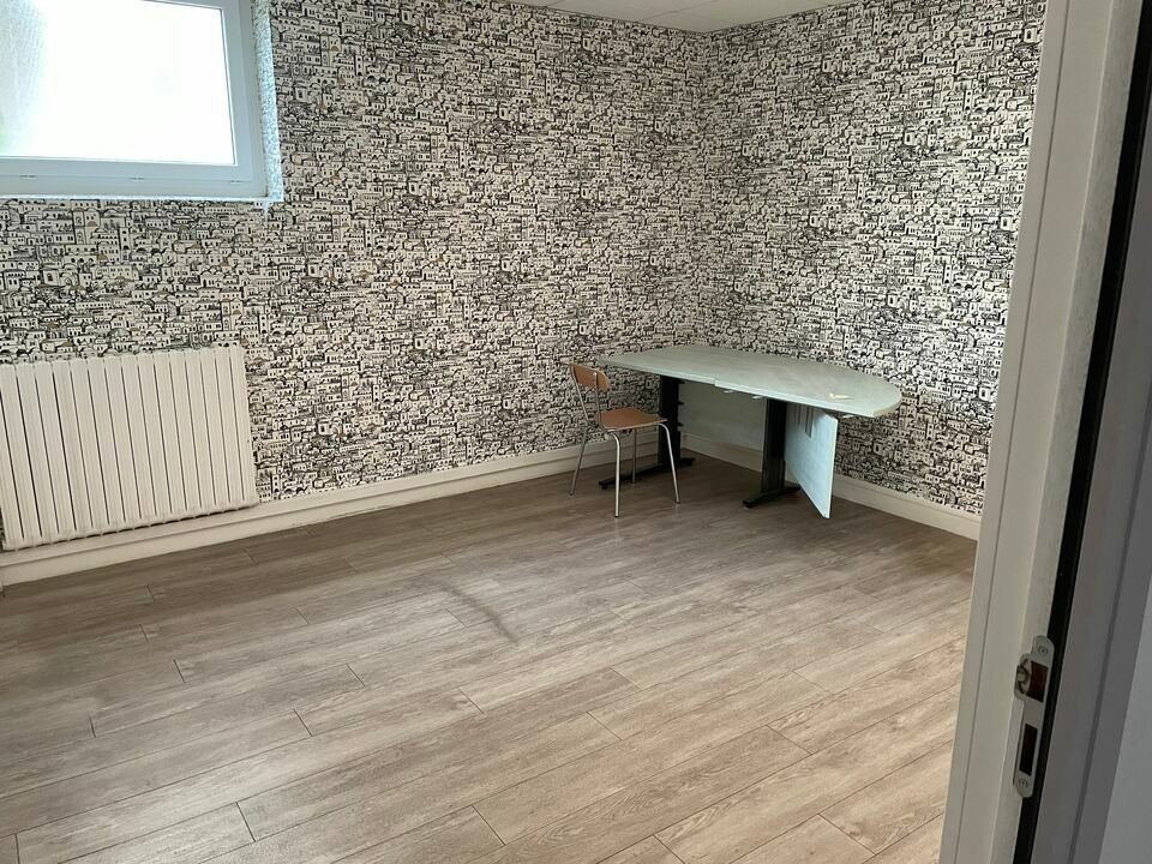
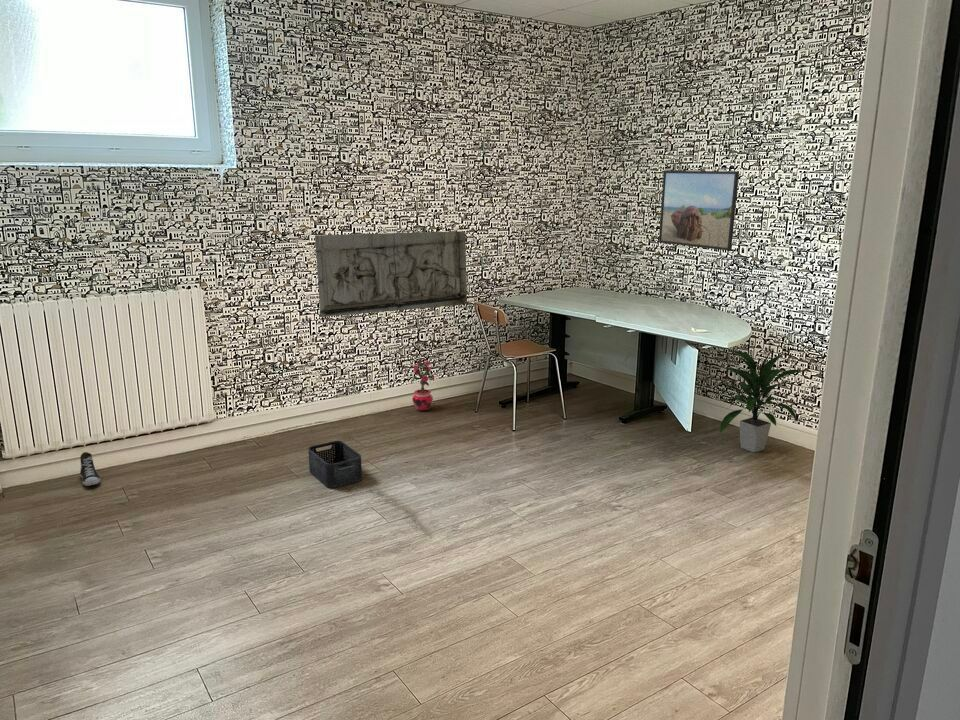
+ sneaker (89, 469)
+ storage bin (334, 463)
+ indoor plant (754, 398)
+ relief sculpture (395, 272)
+ potted plant (421, 384)
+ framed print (696, 209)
